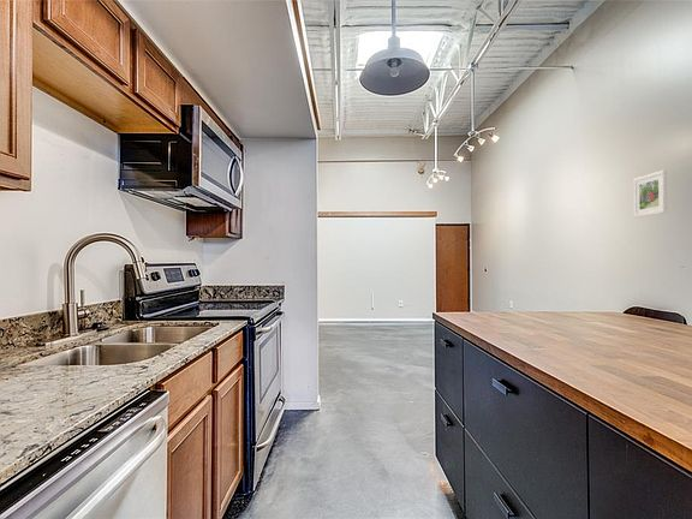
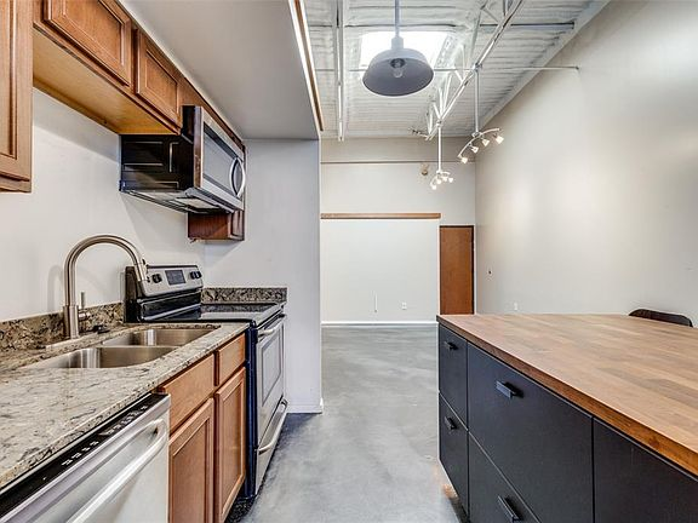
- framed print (649, 195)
